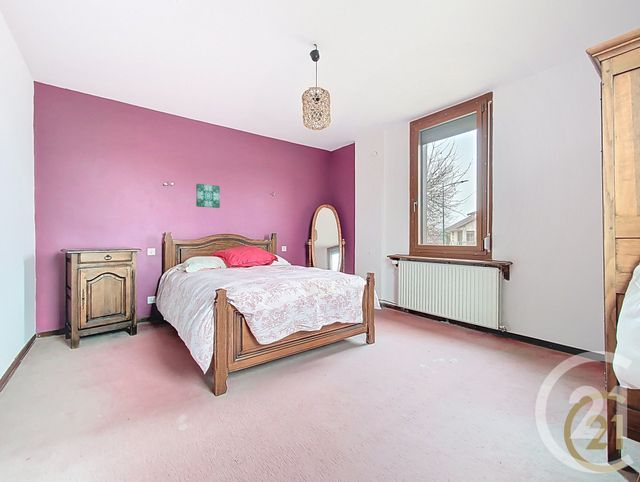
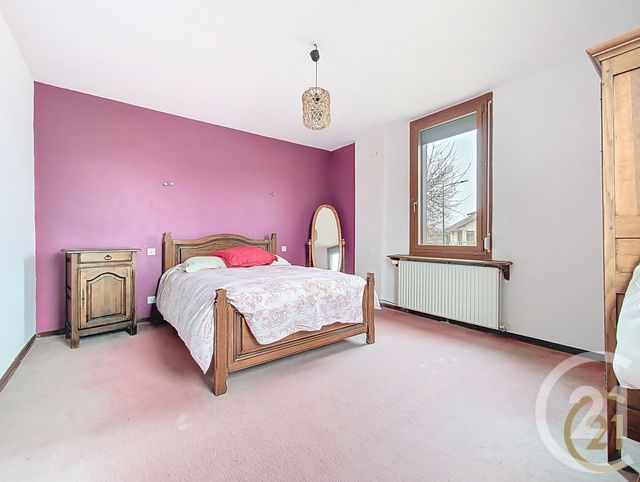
- wall art (208, 196)
